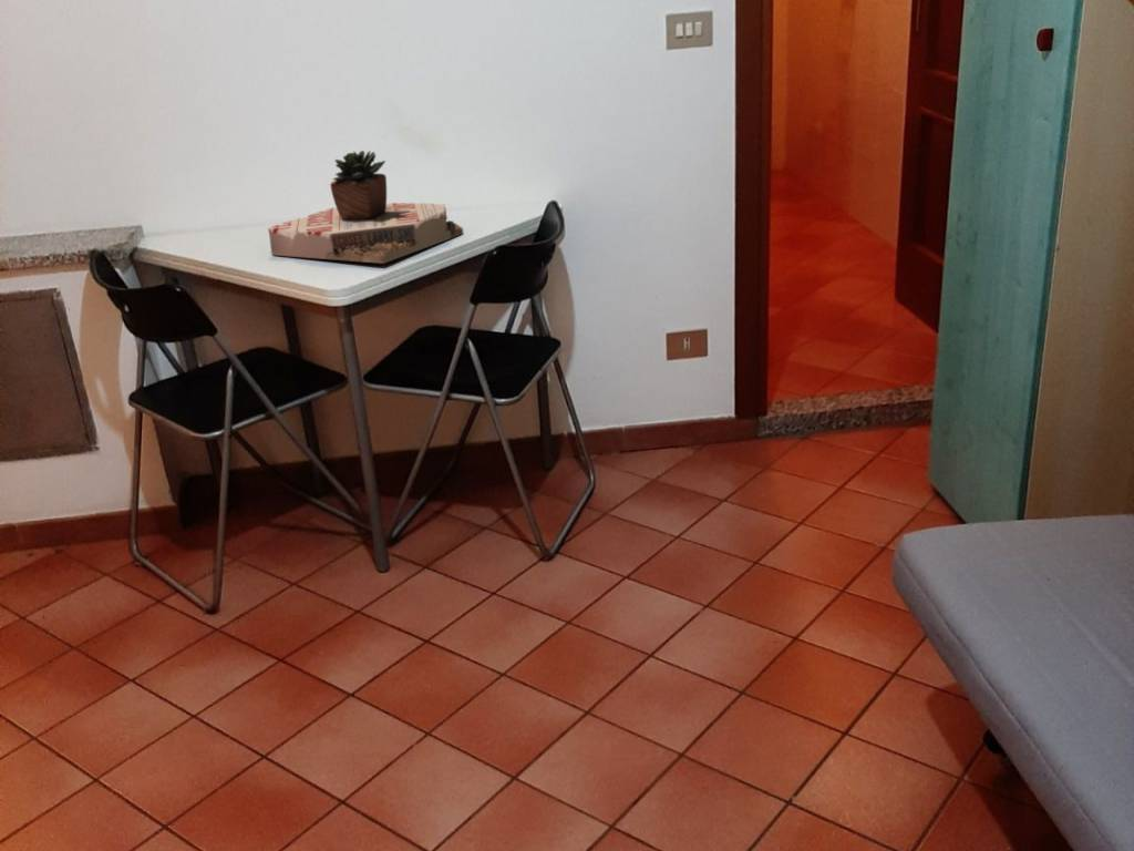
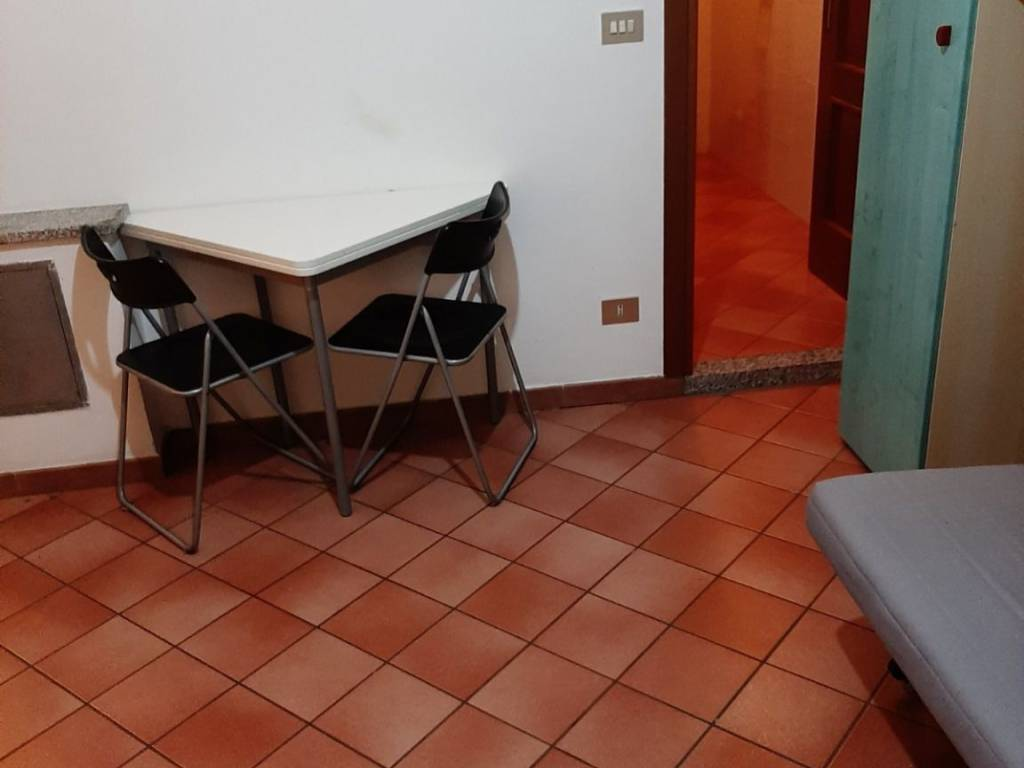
- succulent plant (362, 198)
